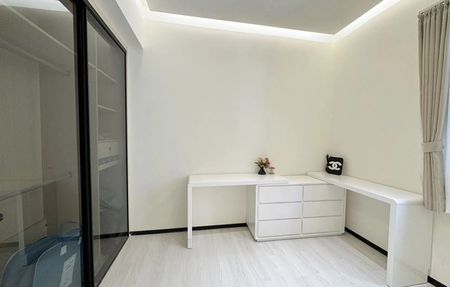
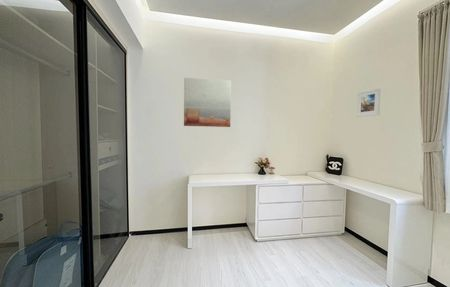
+ wall art (207, 103)
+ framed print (367, 103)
